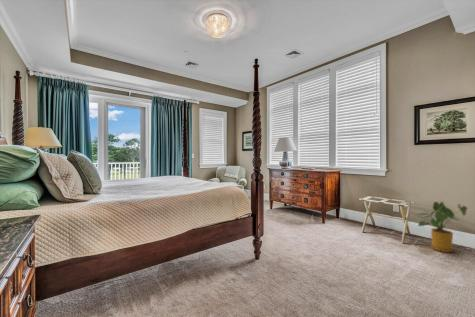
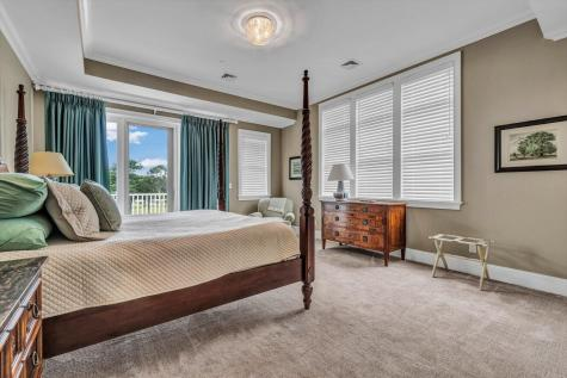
- house plant (440, 225)
